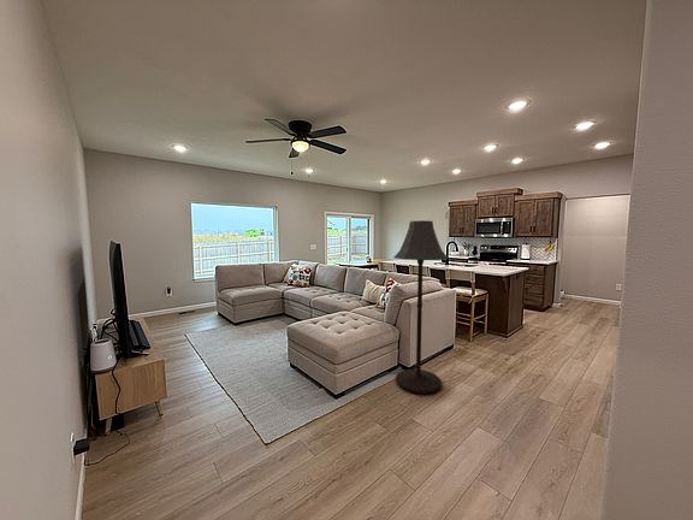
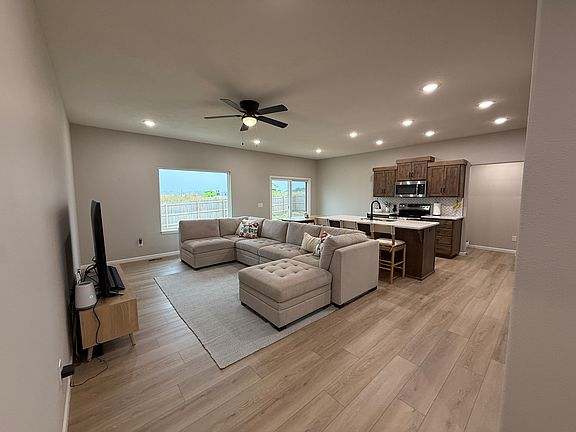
- floor lamp (419, 303)
